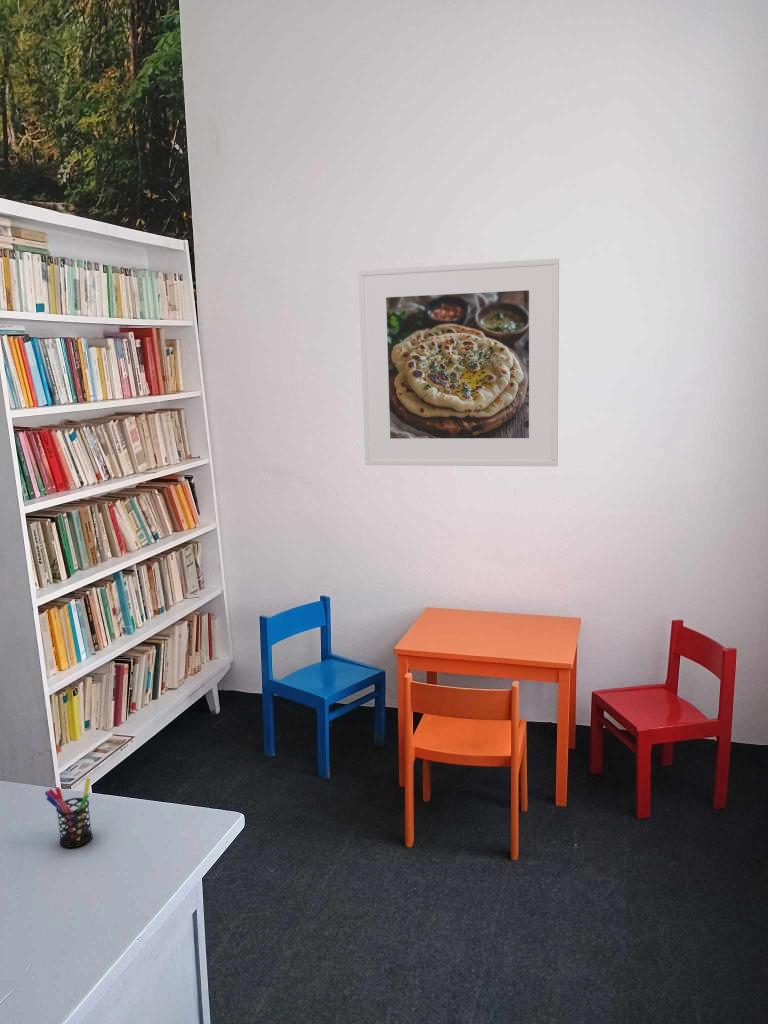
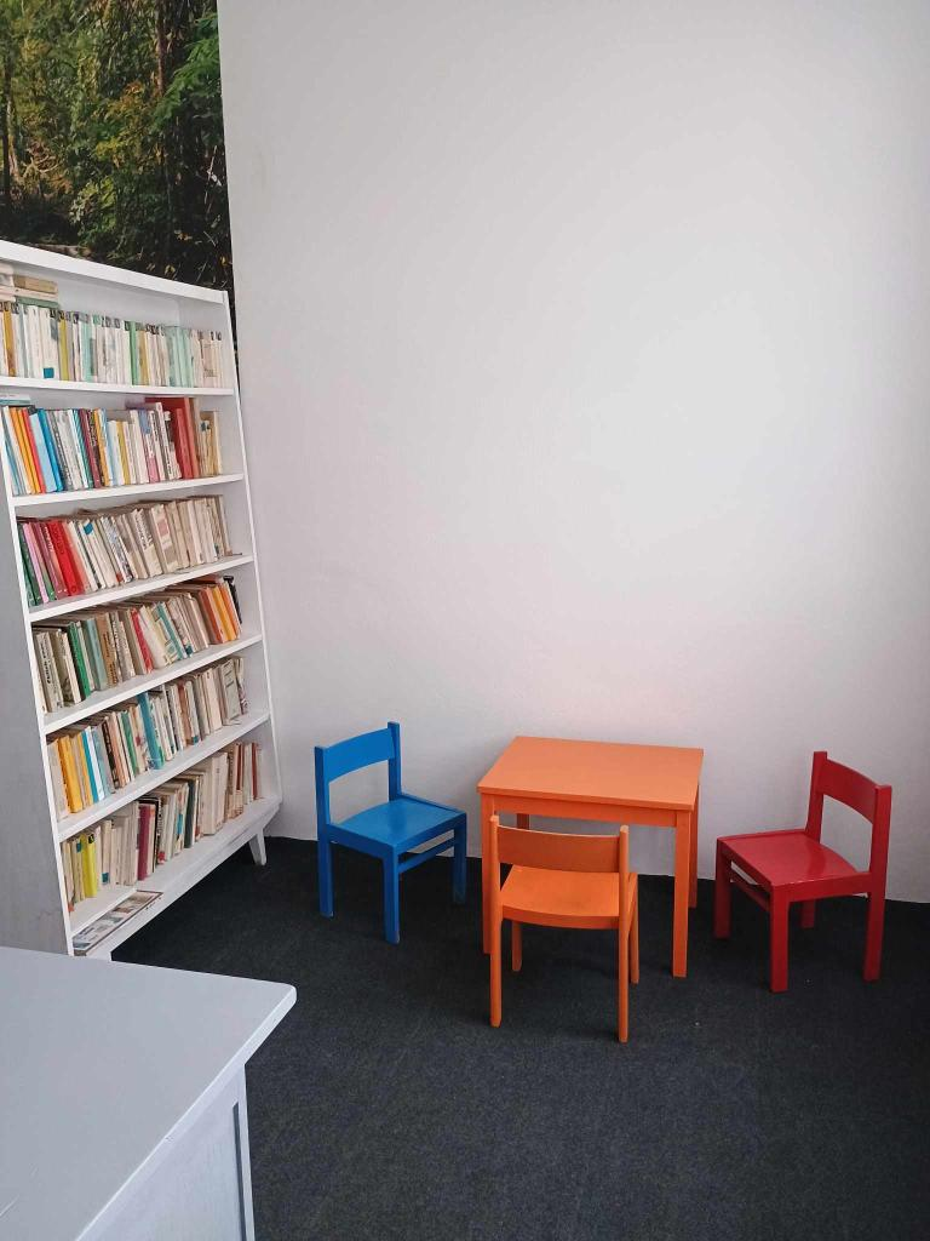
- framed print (457, 367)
- pen holder (74, 811)
